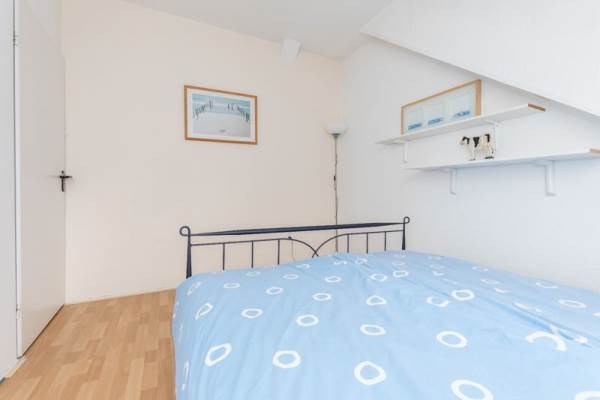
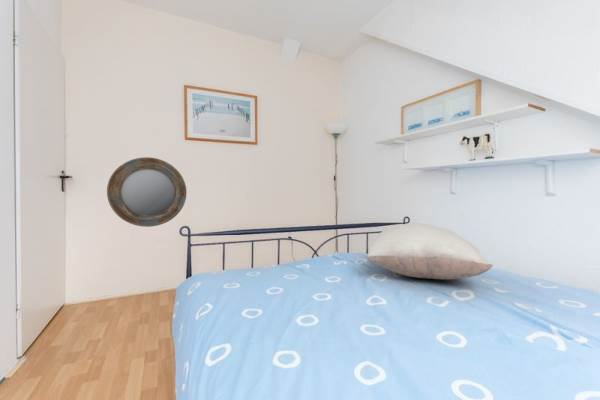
+ home mirror (149, 192)
+ pillow (420, 249)
